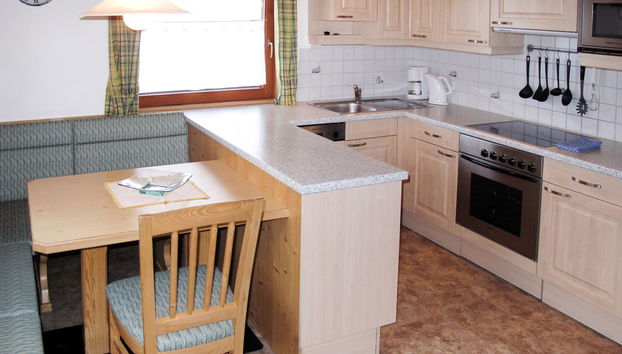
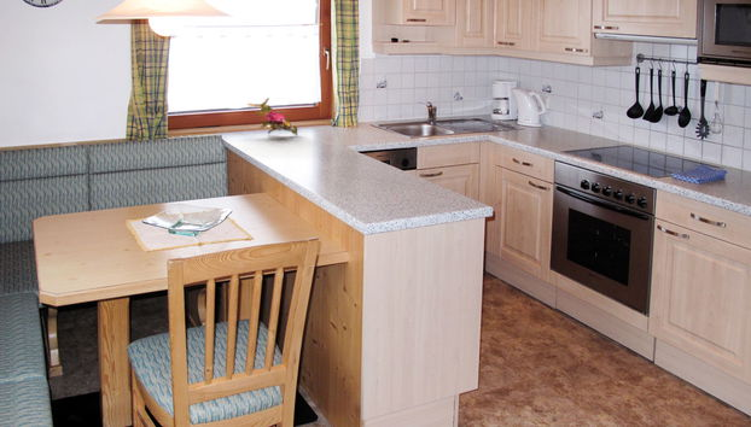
+ flower (272, 116)
